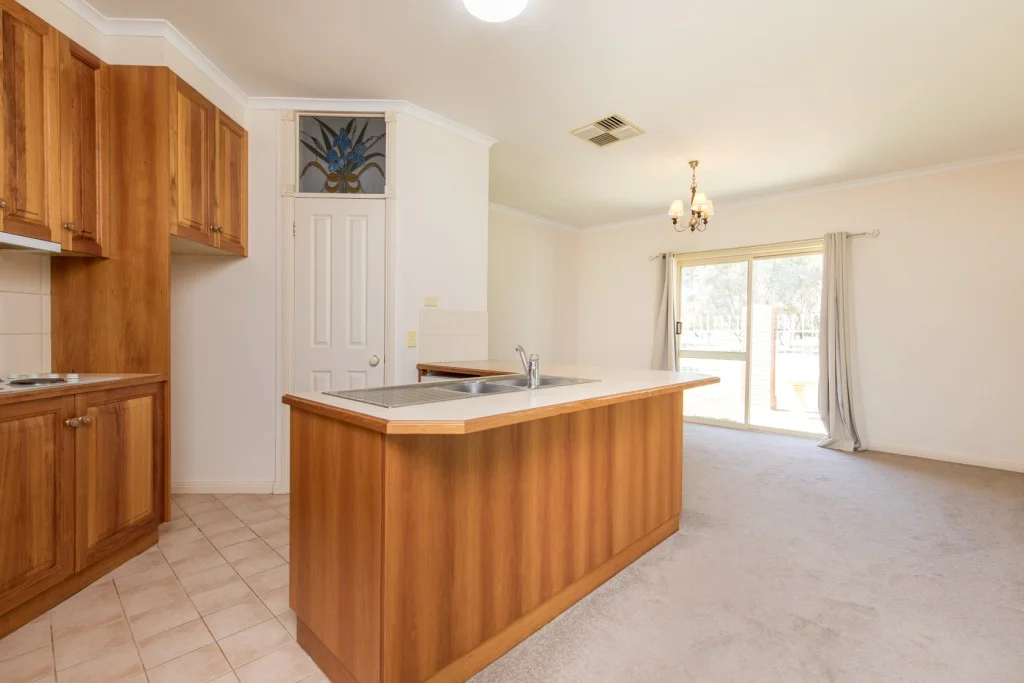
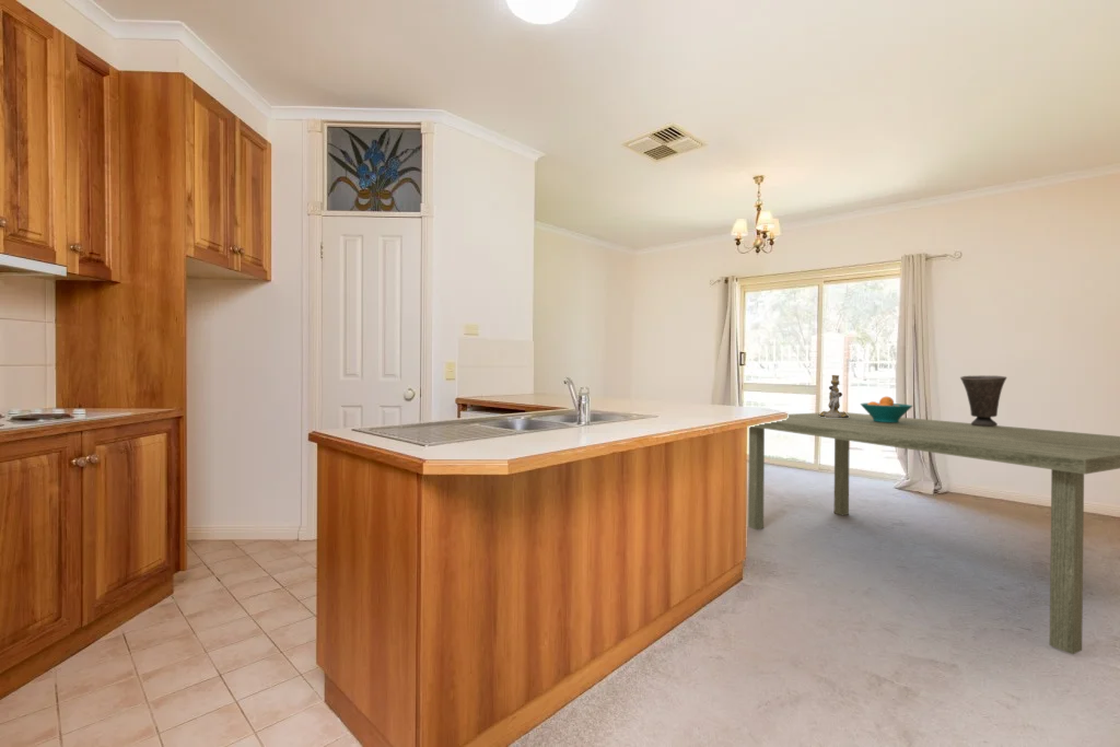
+ dining table (923, 451)
+ candlestick (832, 395)
+ vase (982, 400)
+ fruit bowl (885, 408)
